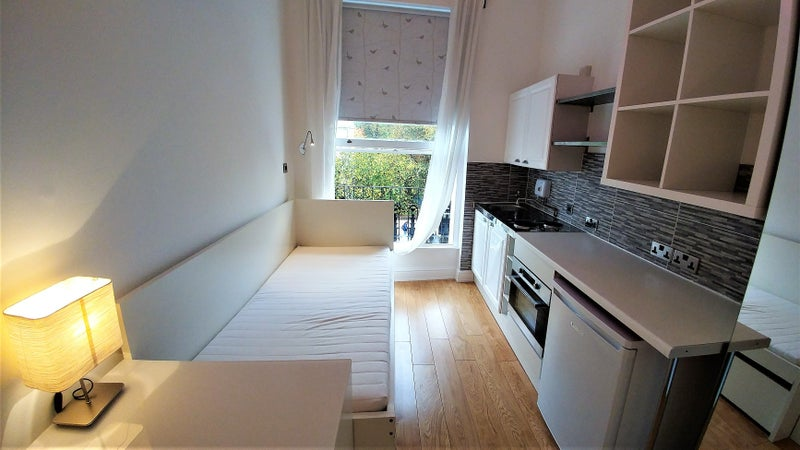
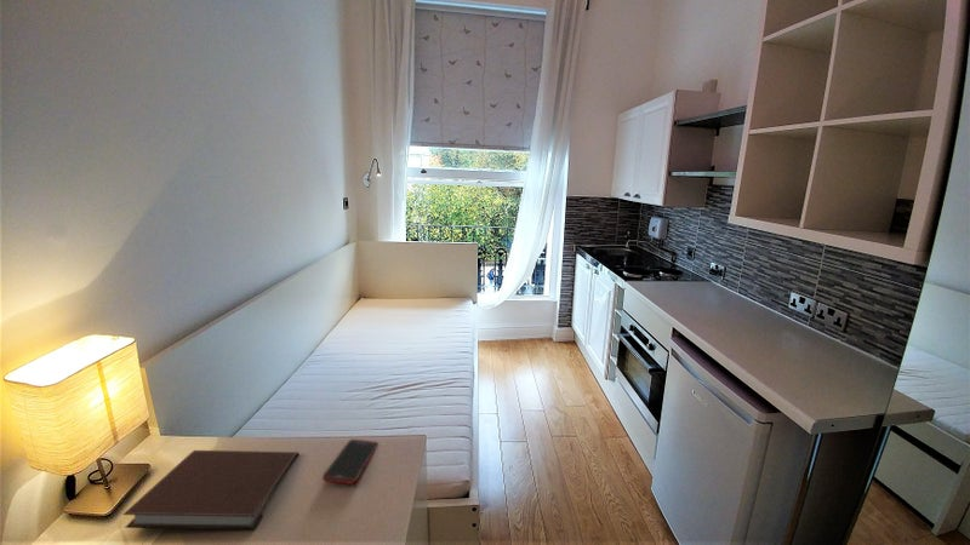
+ notebook (222, 484)
+ cell phone (352, 460)
